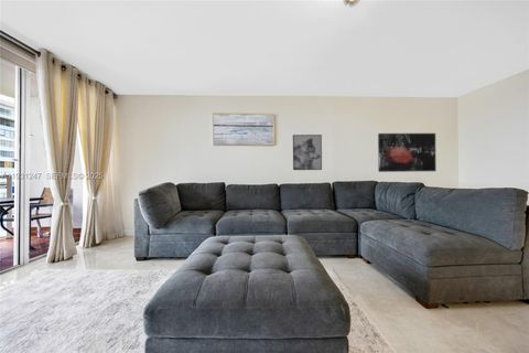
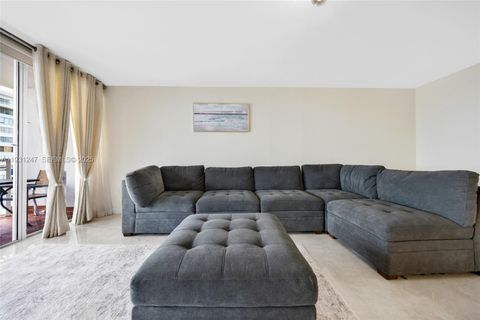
- wall art (306, 152)
- wall art (407, 152)
